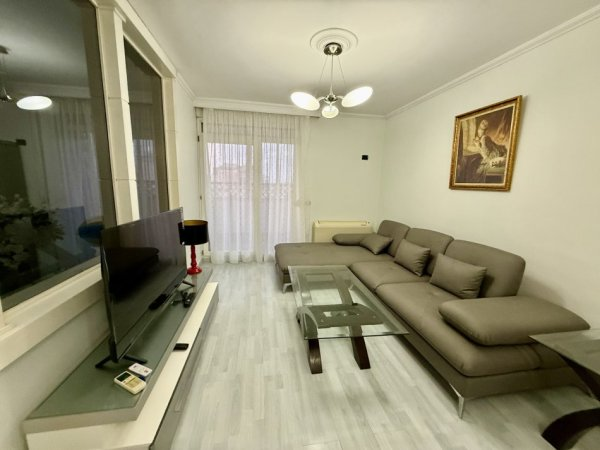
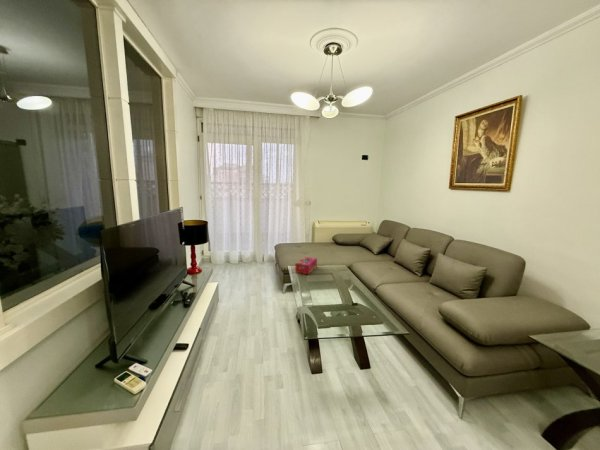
+ tissue box (306, 265)
